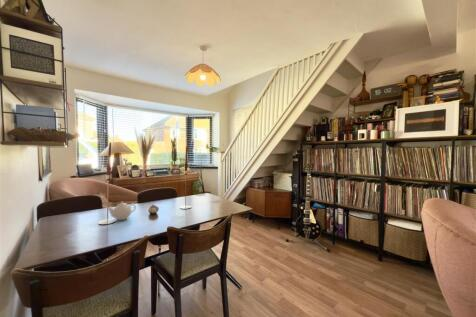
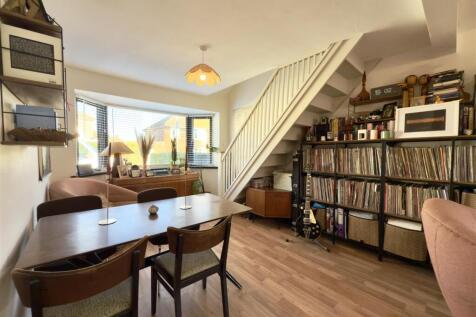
- teapot (122, 210)
